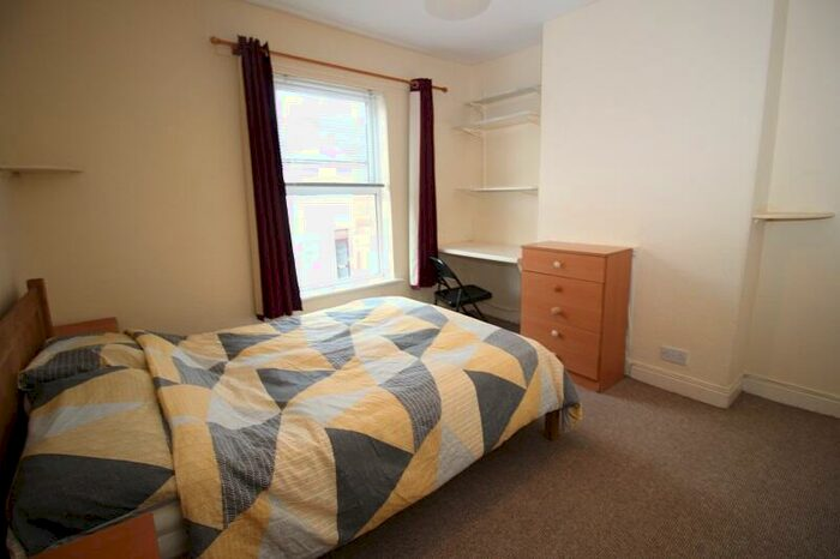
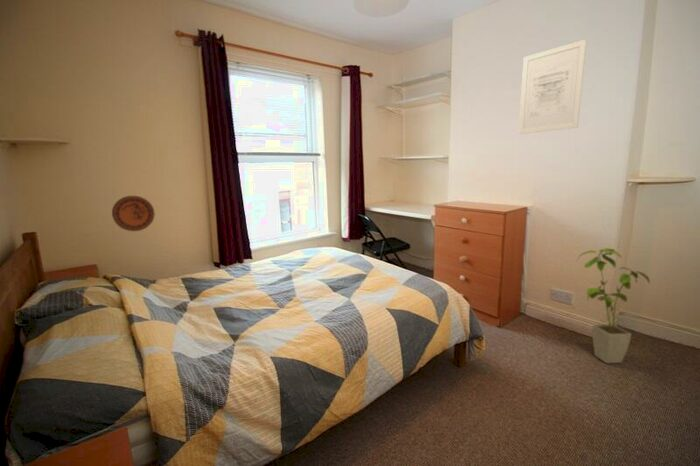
+ house plant (605, 303)
+ decorative plate (133, 213)
+ wall art (549, 90)
